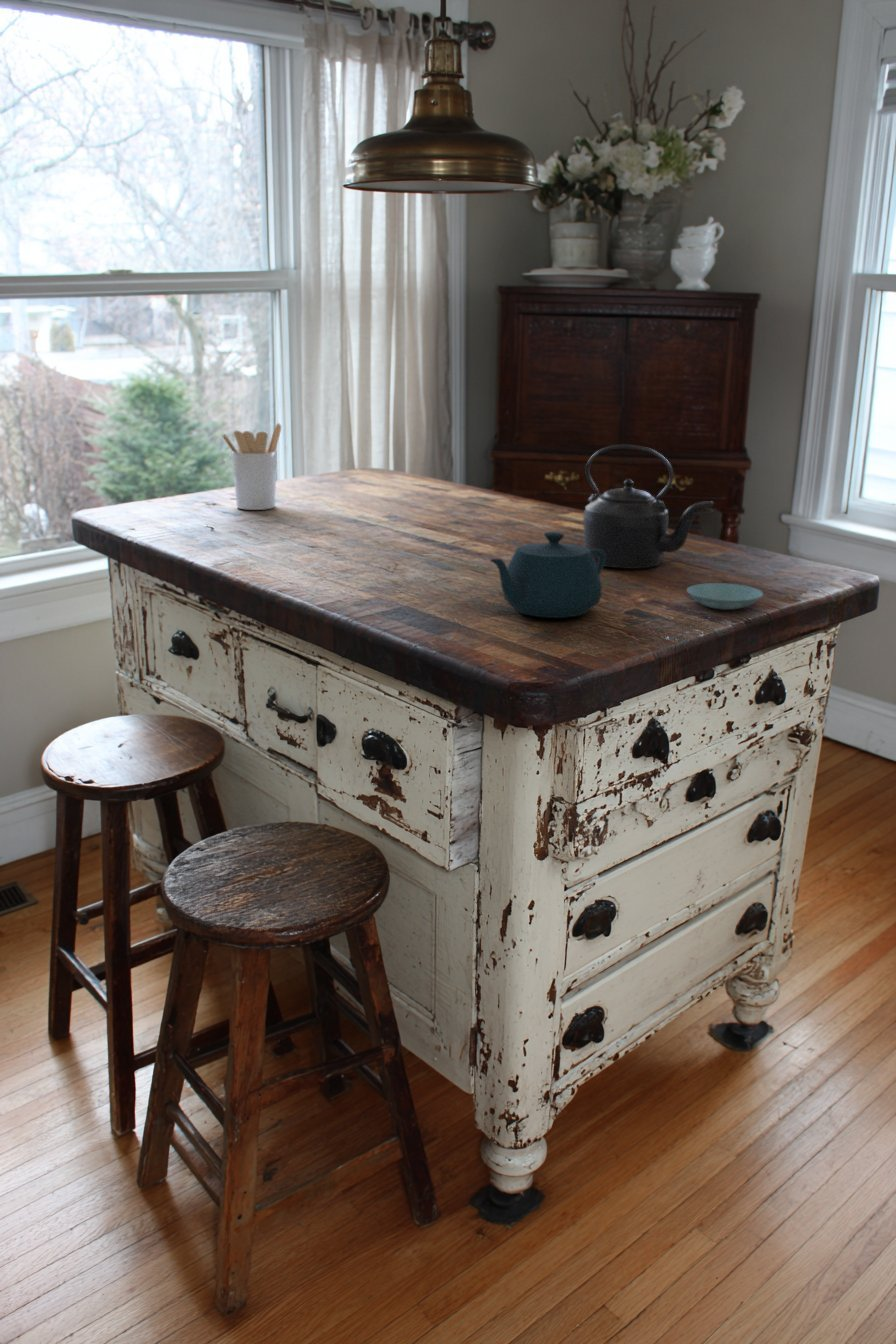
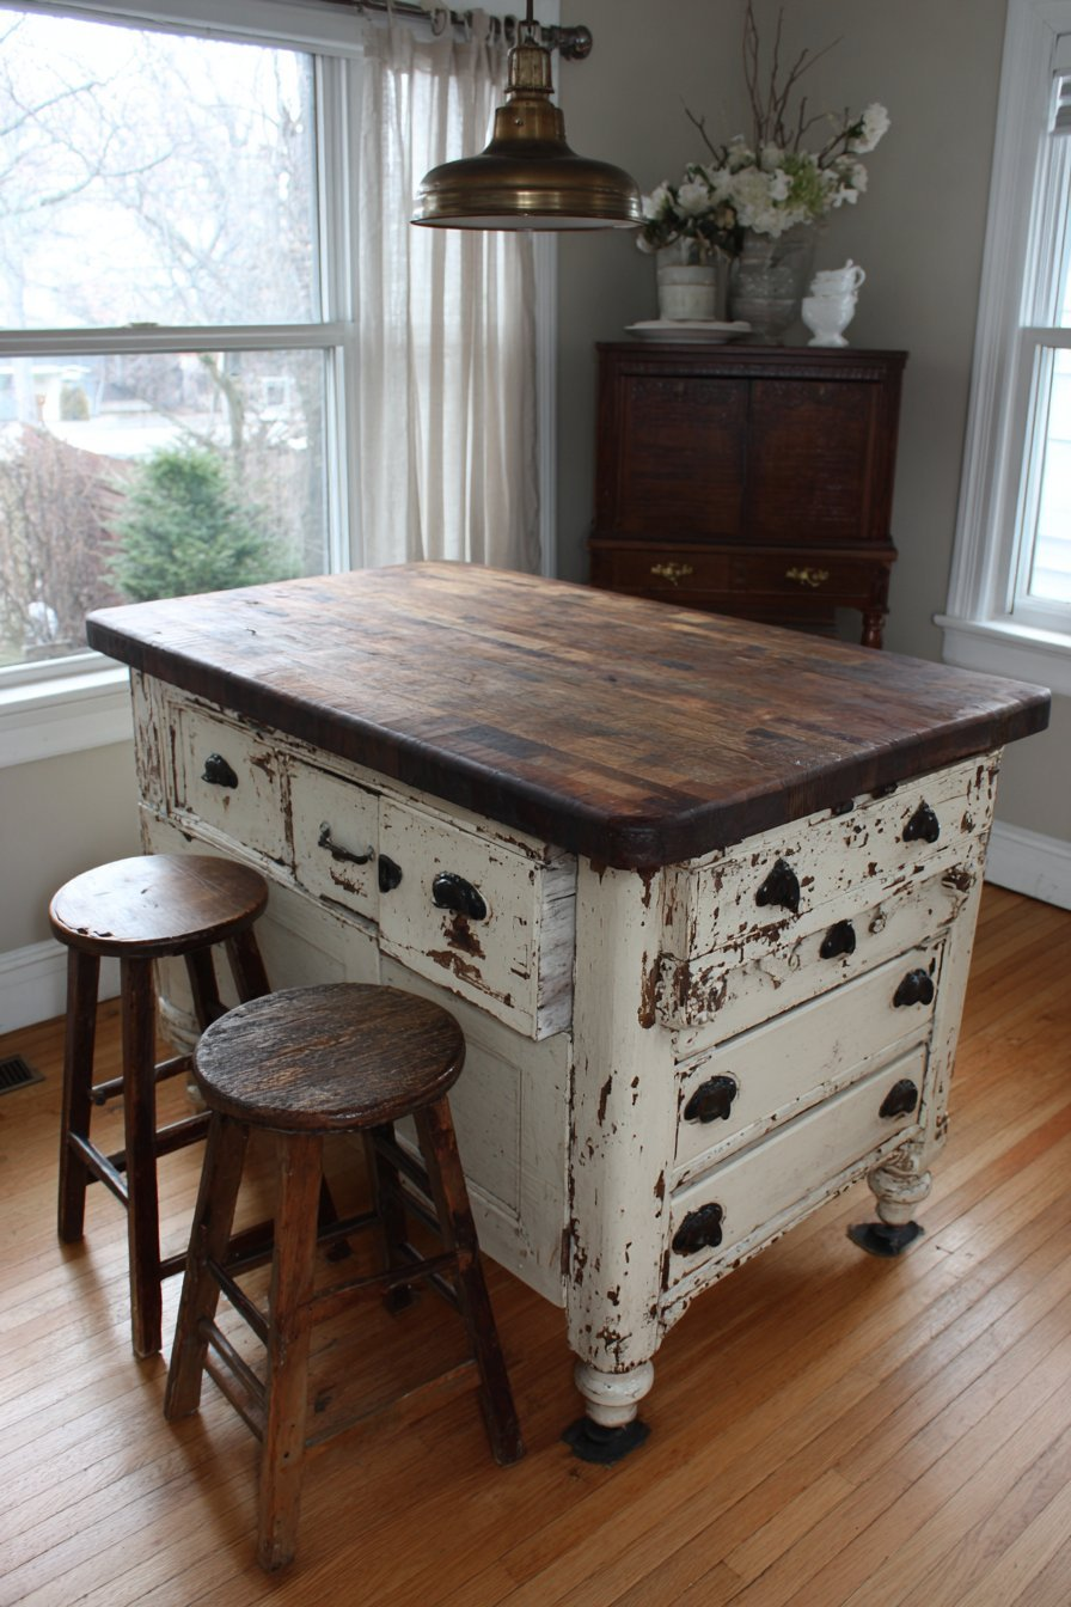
- kettle (647, 505)
- teapot (549, 572)
- utensil holder (254, 466)
- saucer (724, 597)
